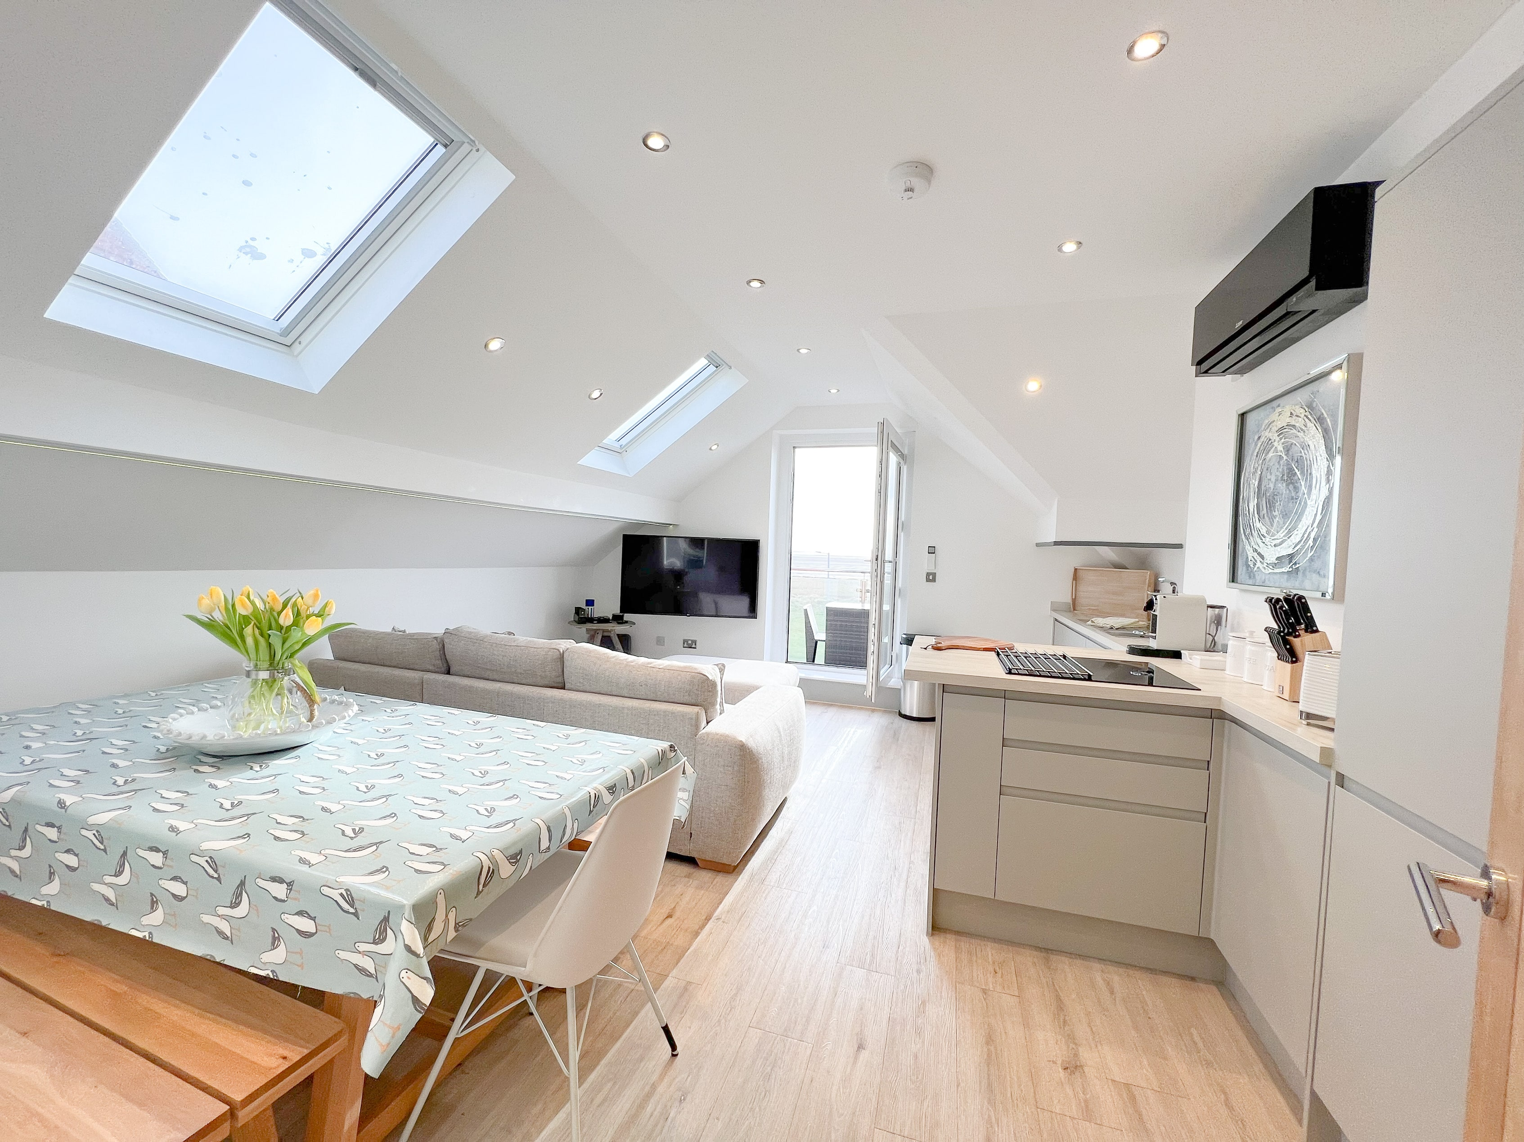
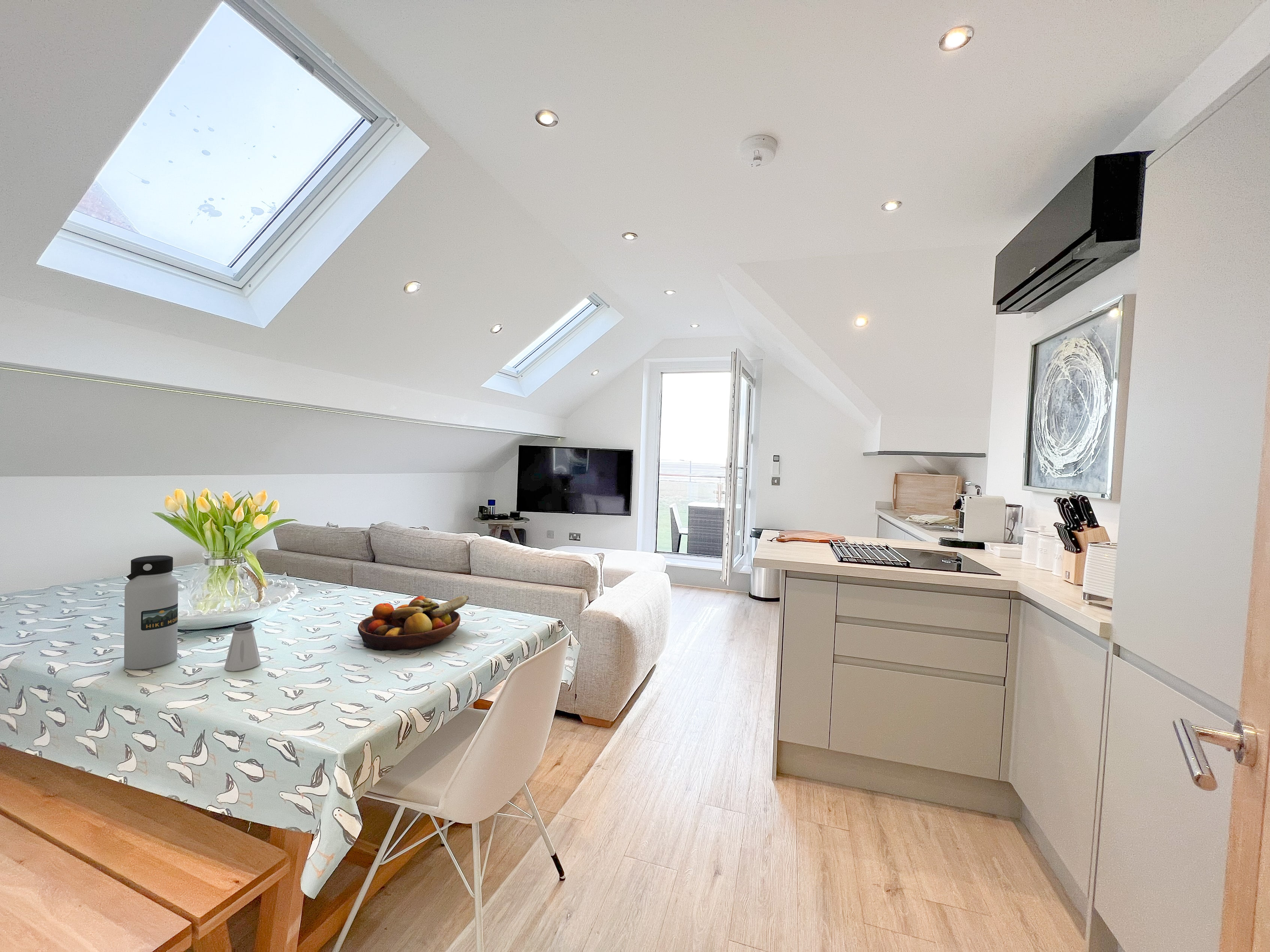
+ water bottle (151, 610)
+ saltshaker (243, 645)
+ fruit bowl (412, 616)
